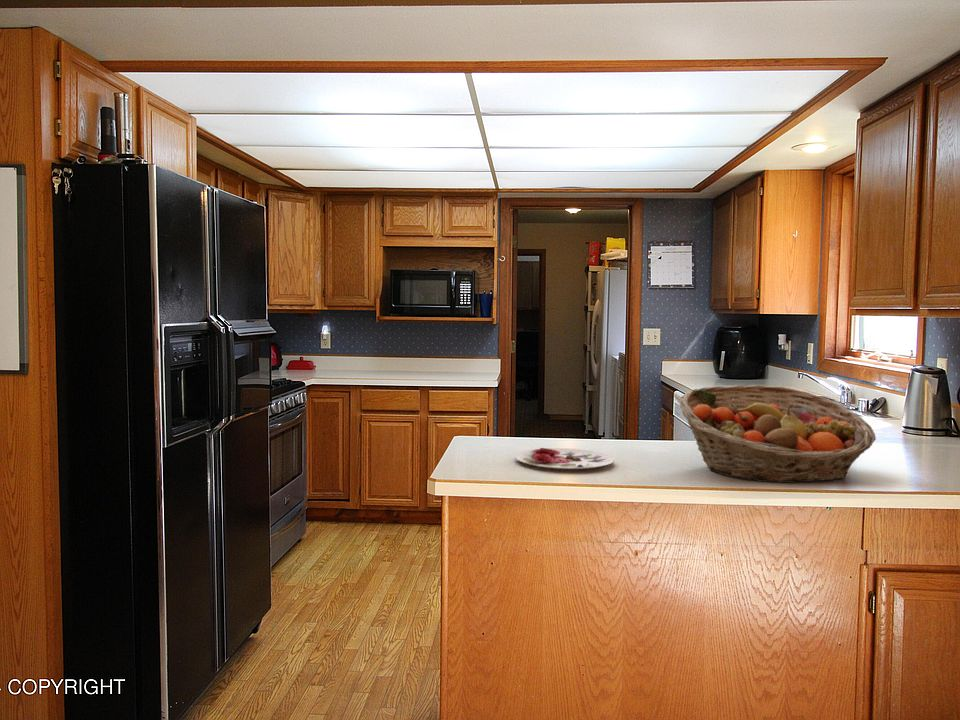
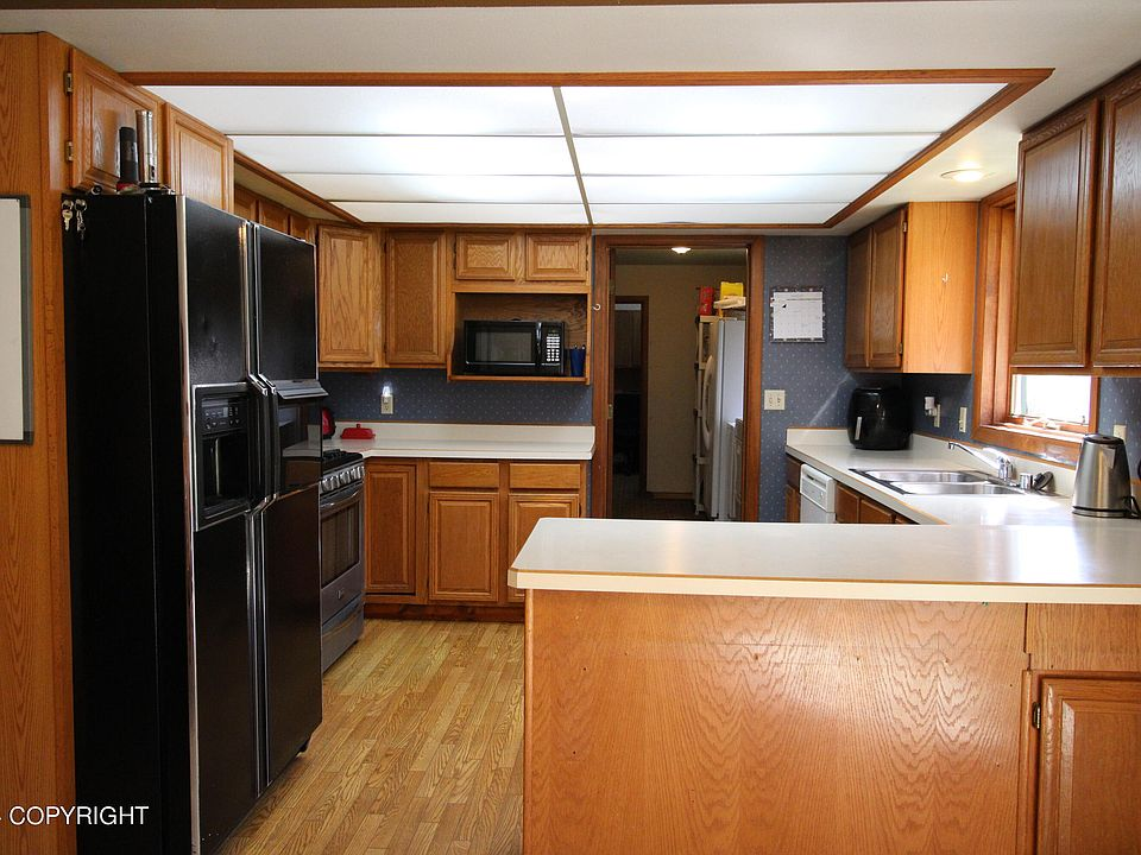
- plate (564, 457)
- fruit basket (772, 430)
